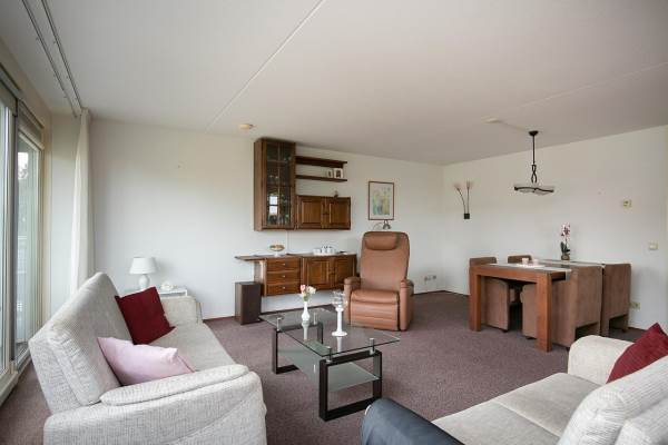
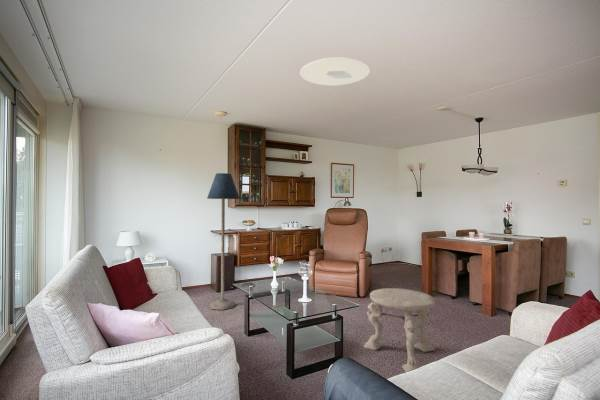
+ ceiling light (334, 69)
+ floor lamp (222, 239)
+ side table (404, 325)
